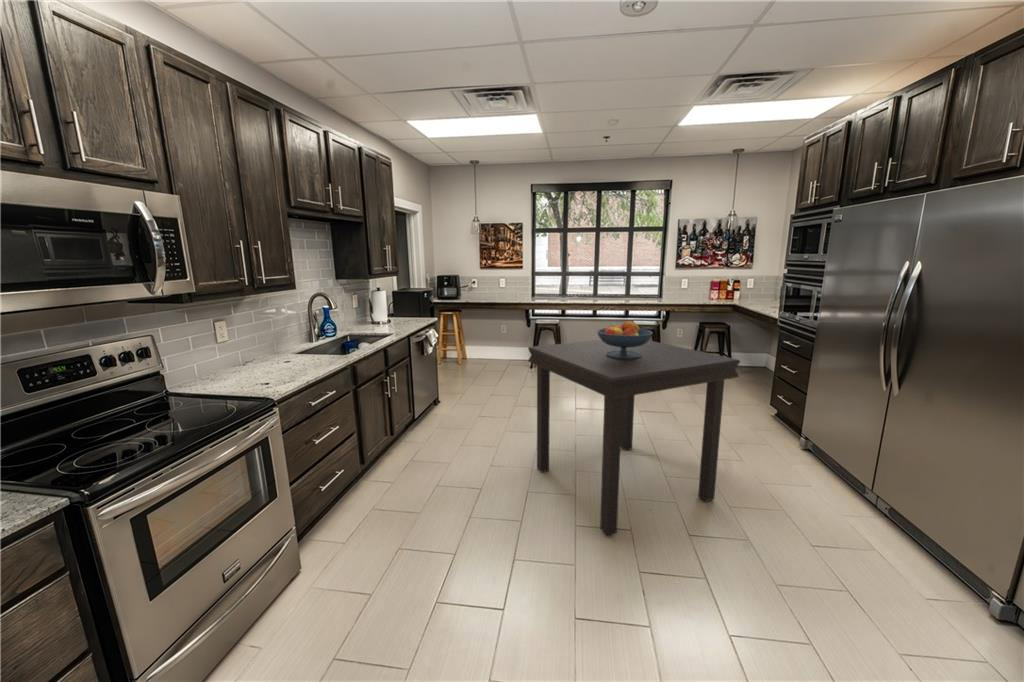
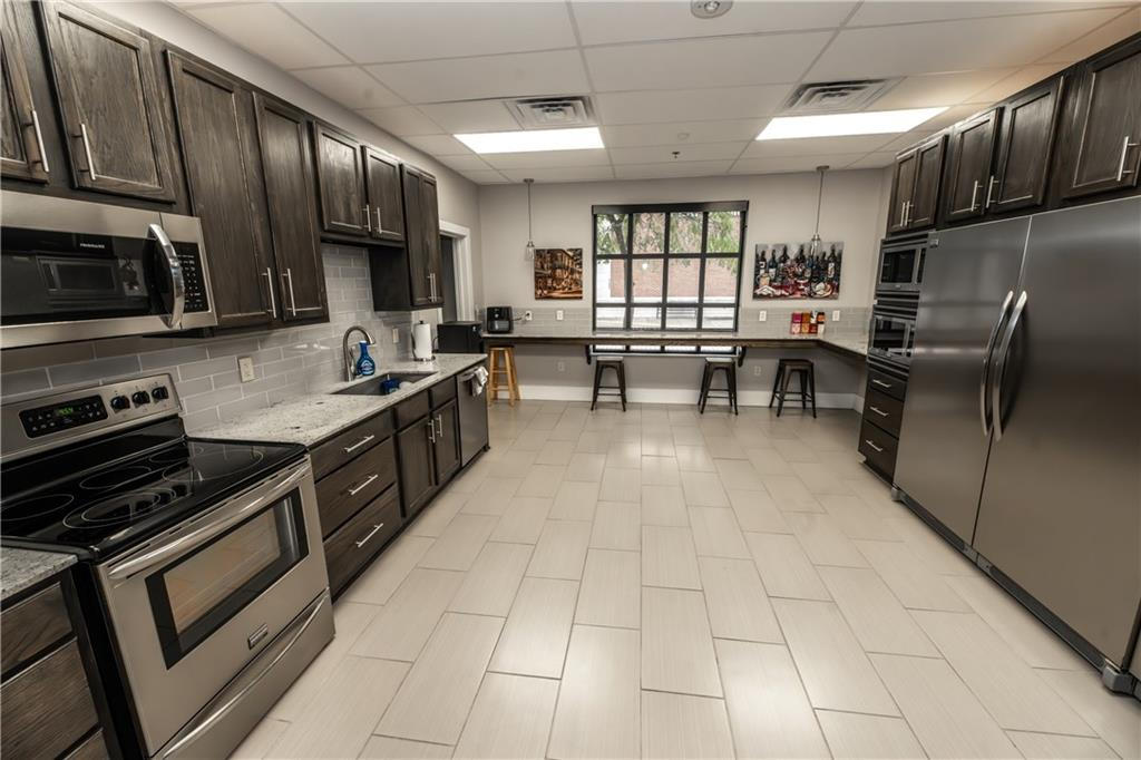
- fruit bowl (624, 338)
- dining table (622, 419)
